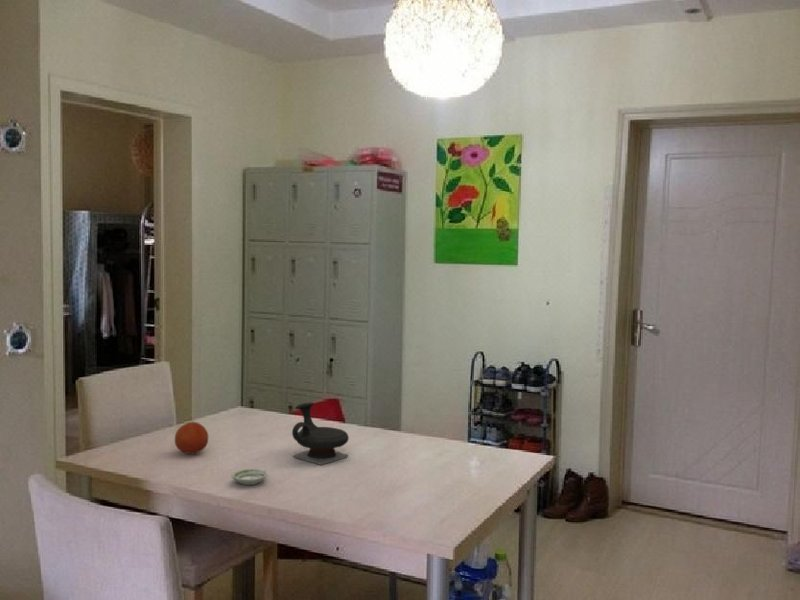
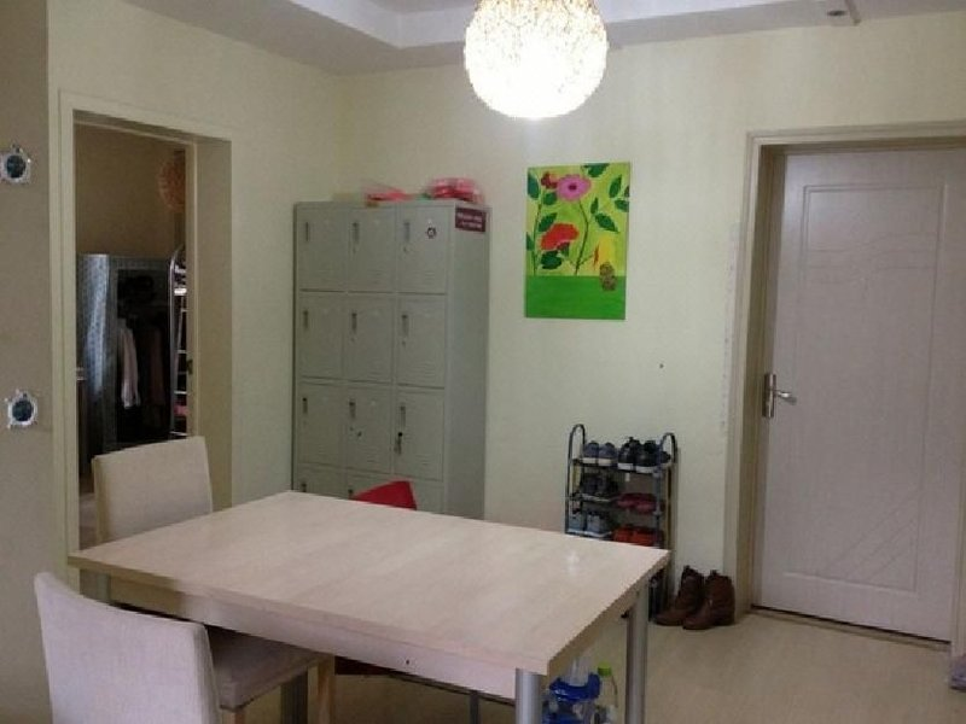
- saucer (249, 477)
- fruit (191, 437)
- teapot (313, 431)
